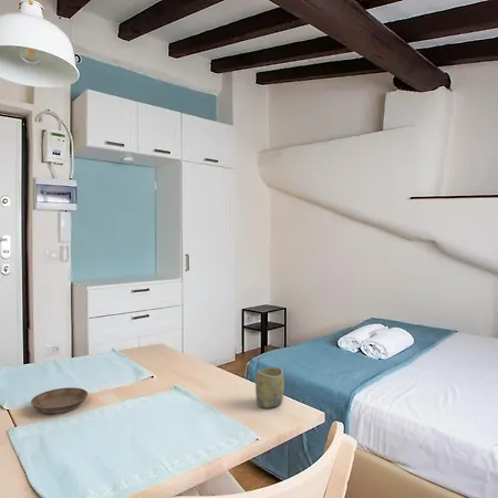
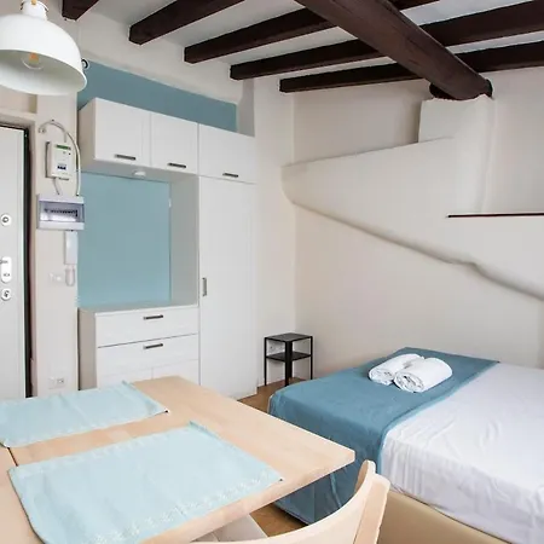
- saucer (60, 401)
- cup (269, 386)
